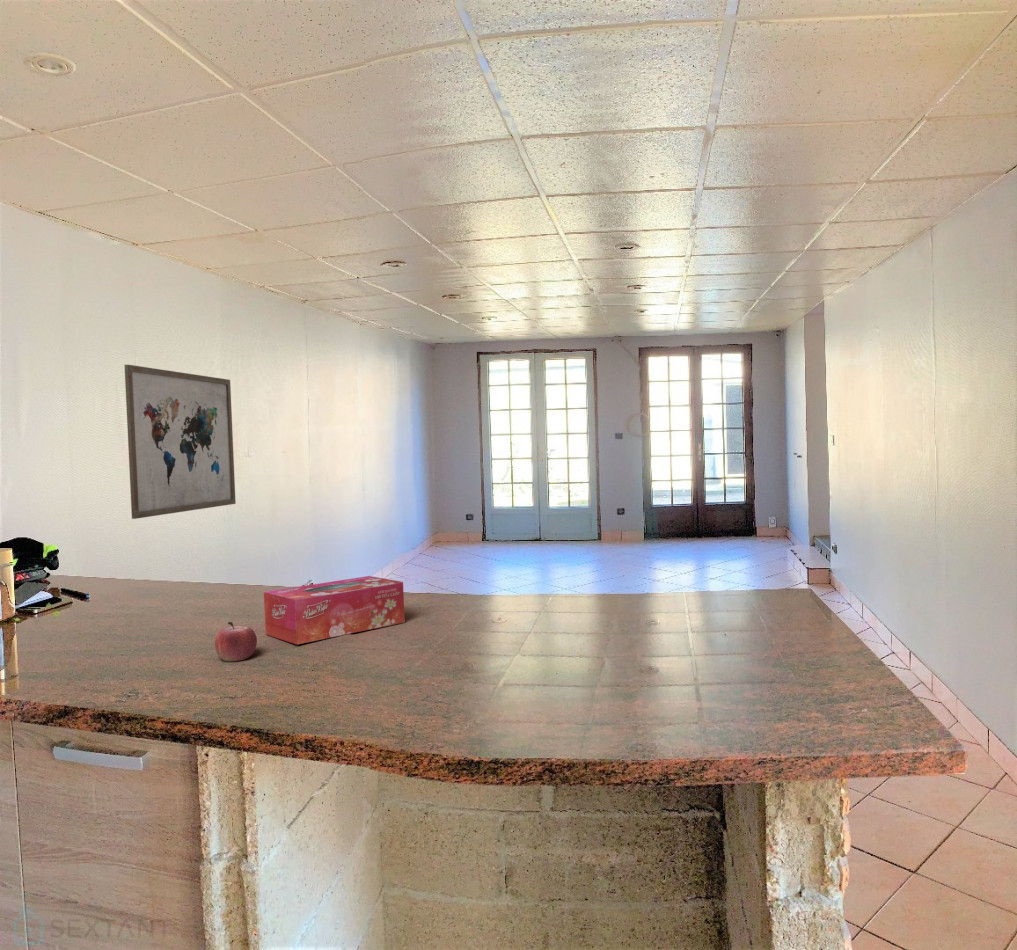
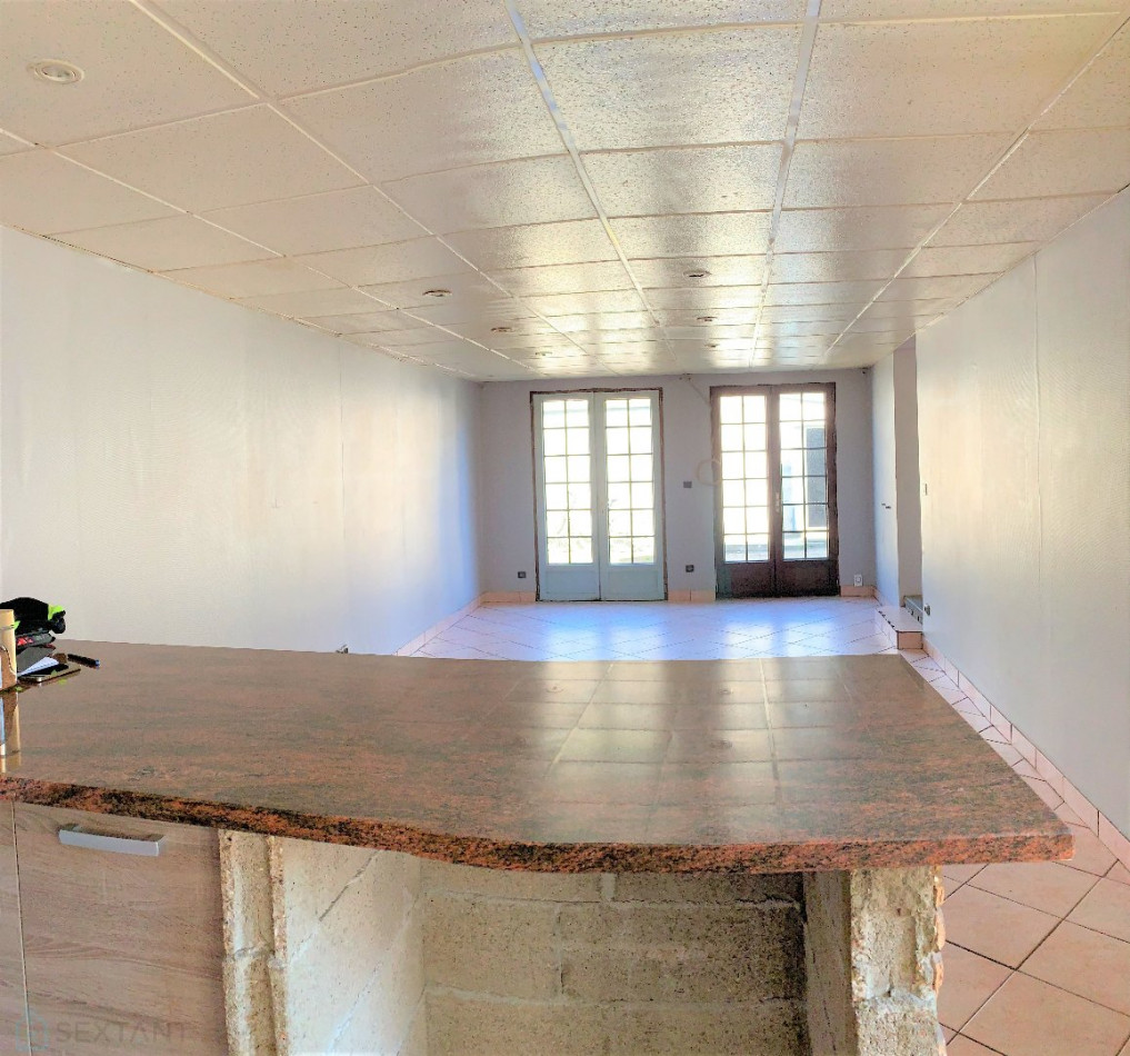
- fruit (235, 639)
- tissue box (335, 607)
- wall art (186, 442)
